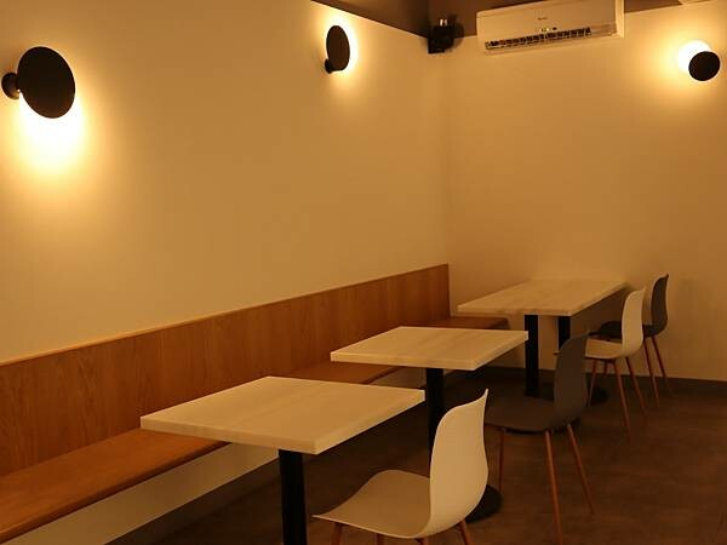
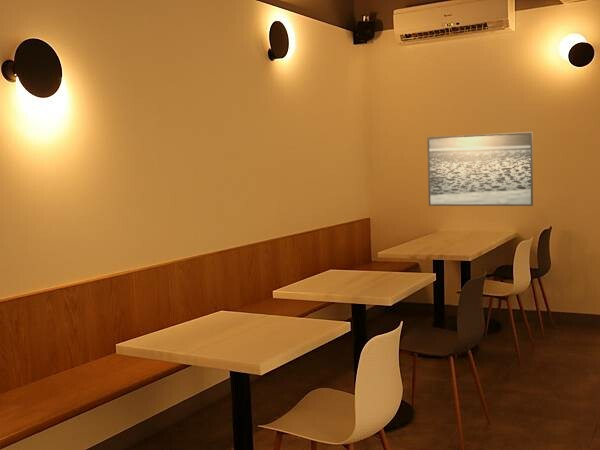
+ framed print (478, 170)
